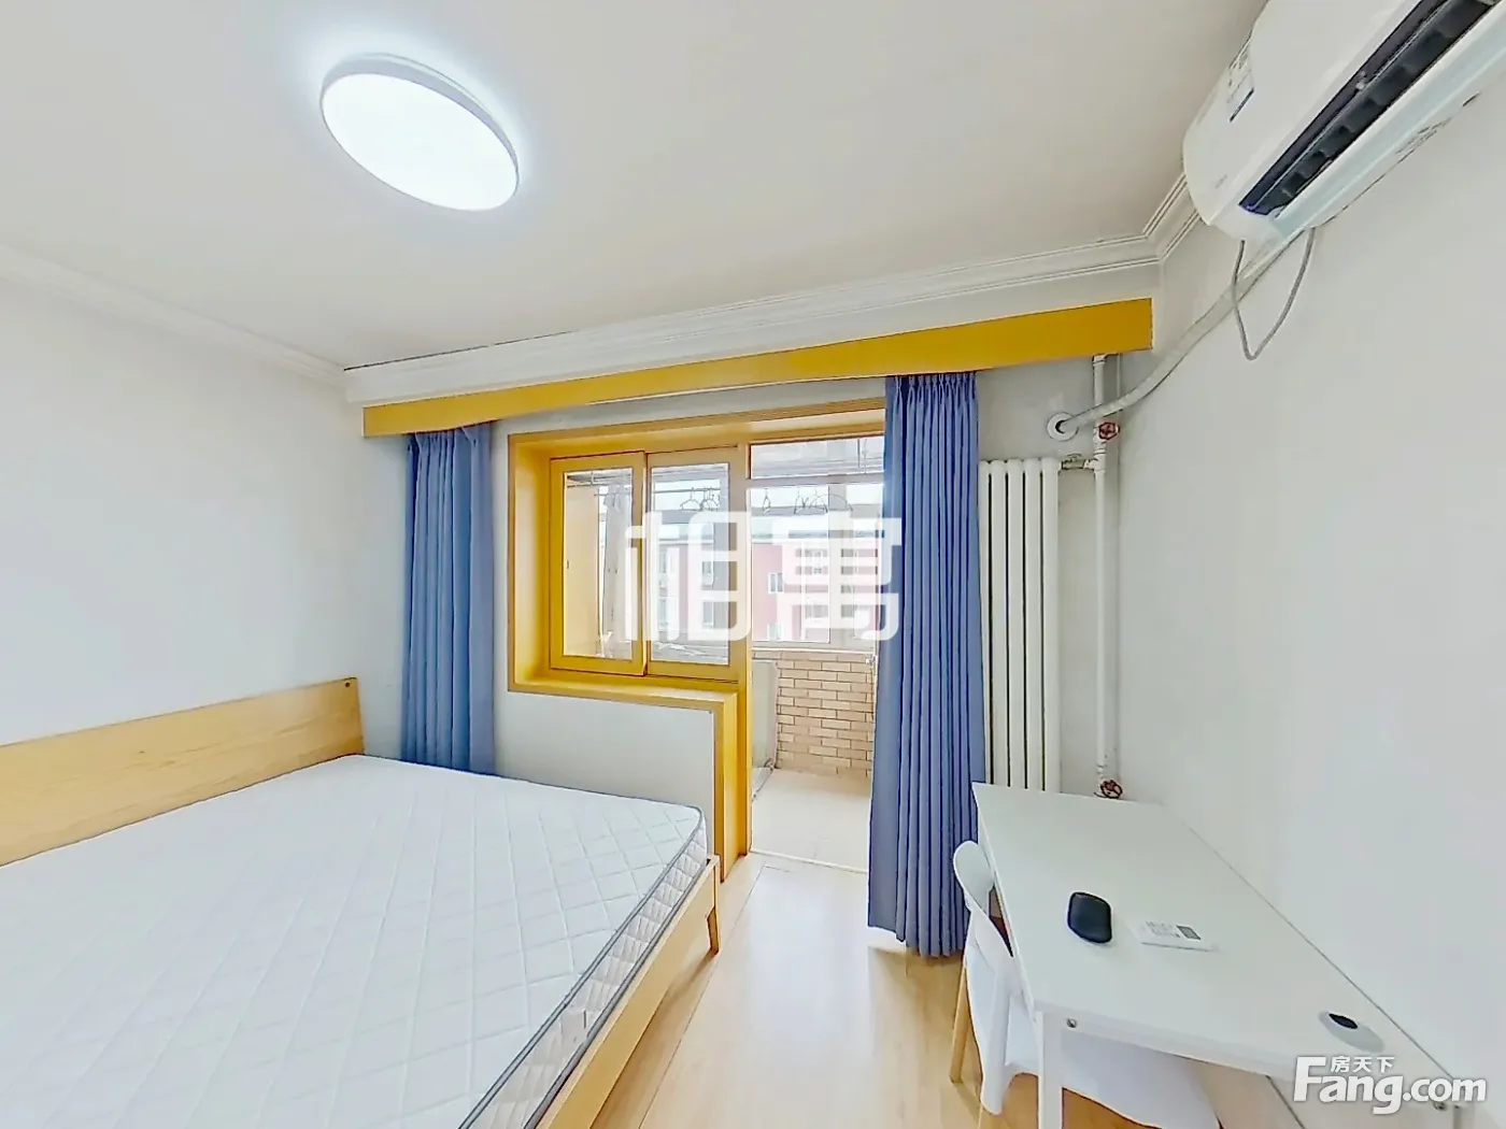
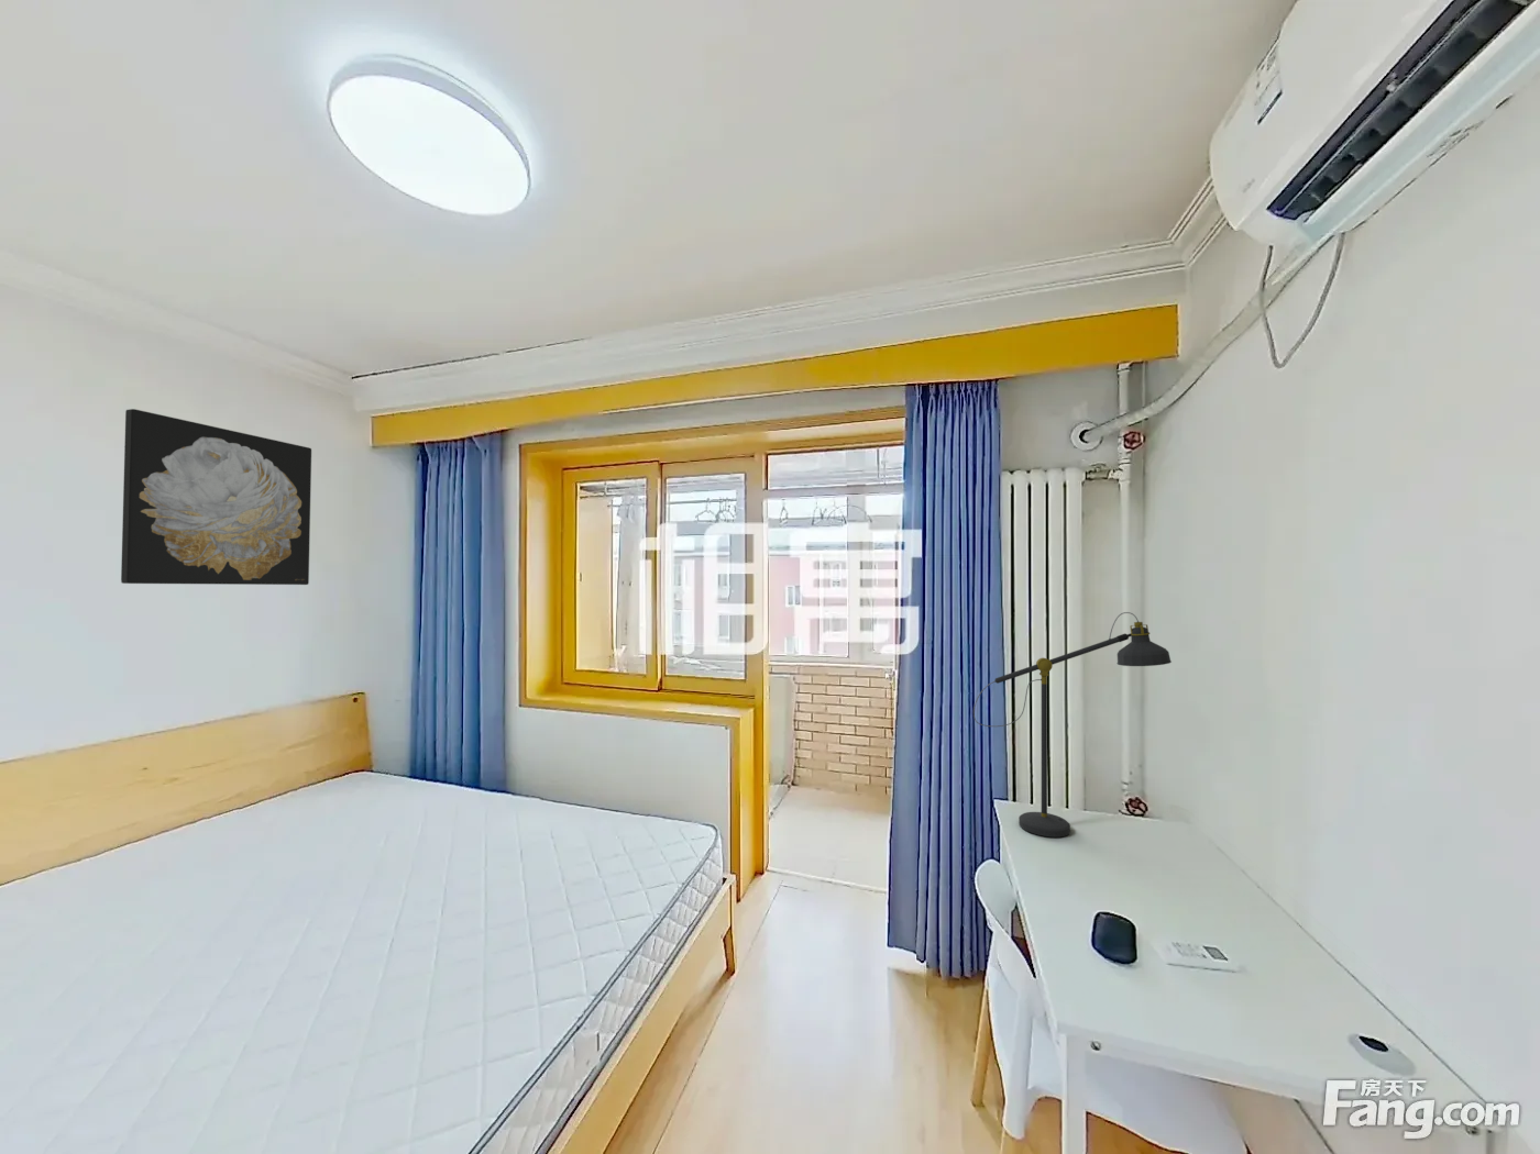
+ desk lamp (1046, 720)
+ wall art (227, 507)
